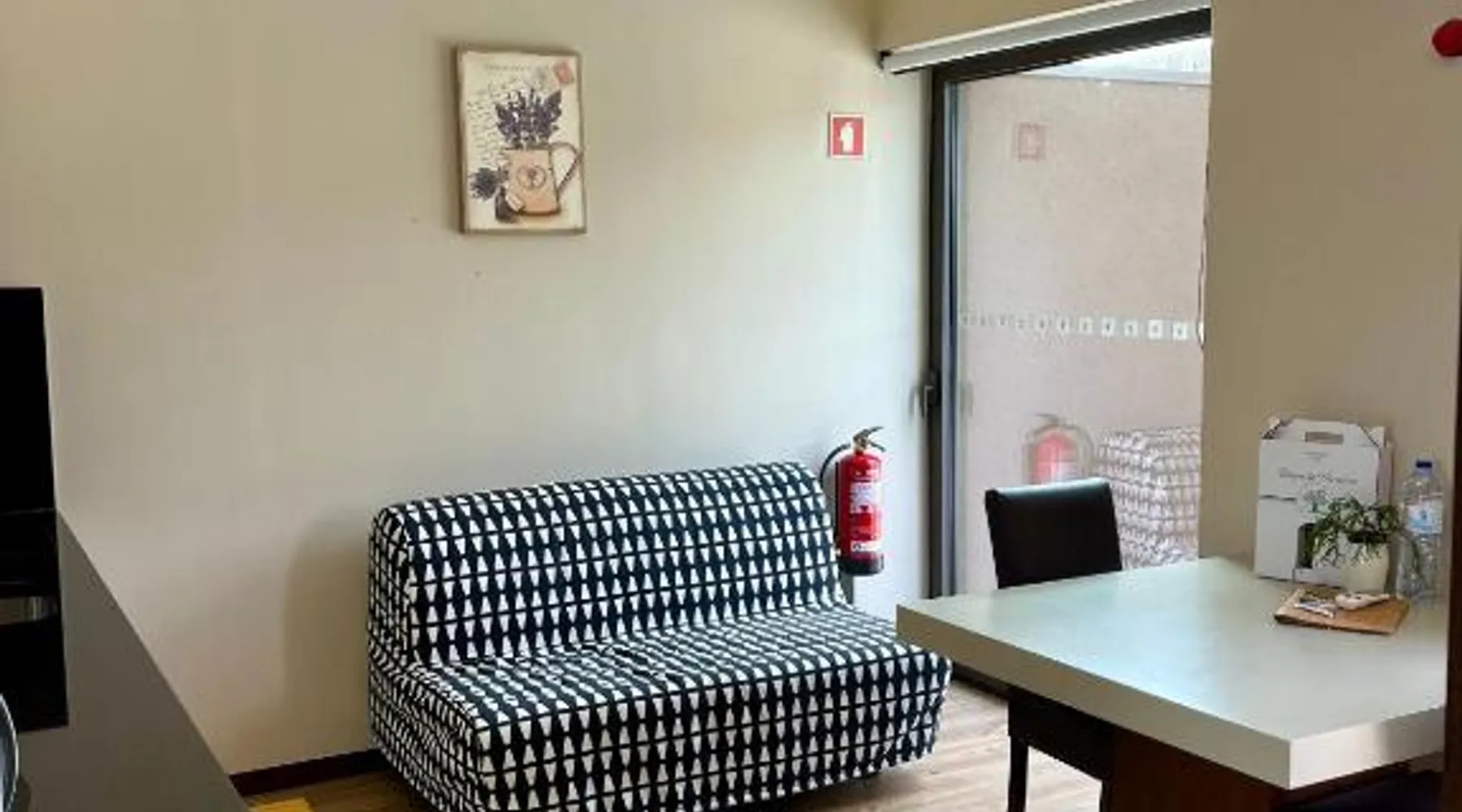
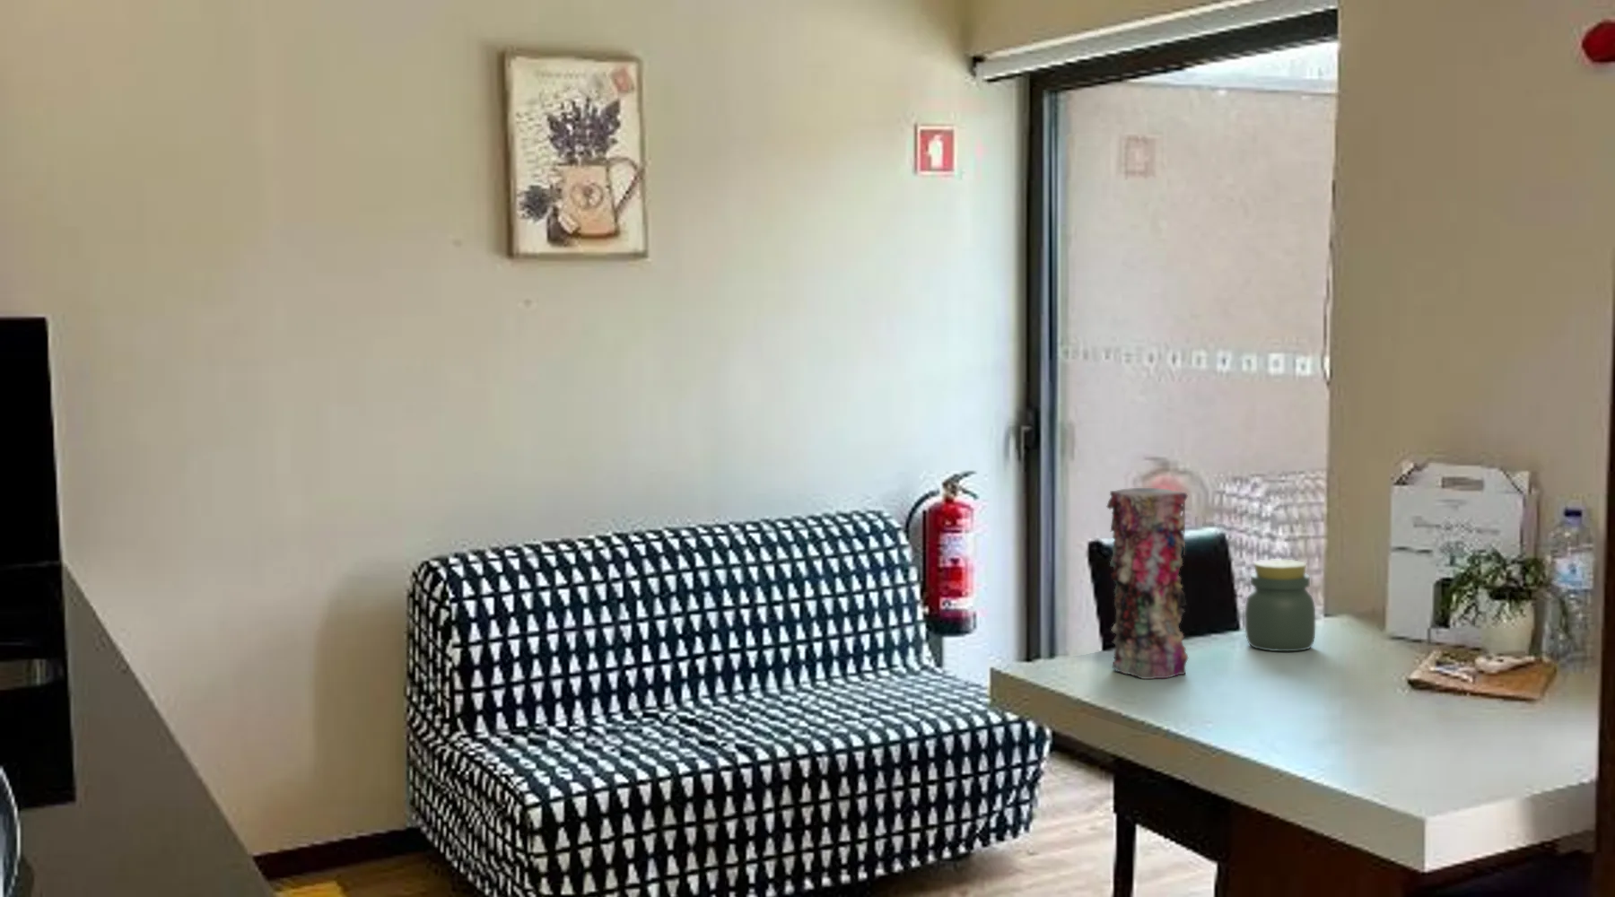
+ vase (1146, 581)
+ jar (1280, 603)
